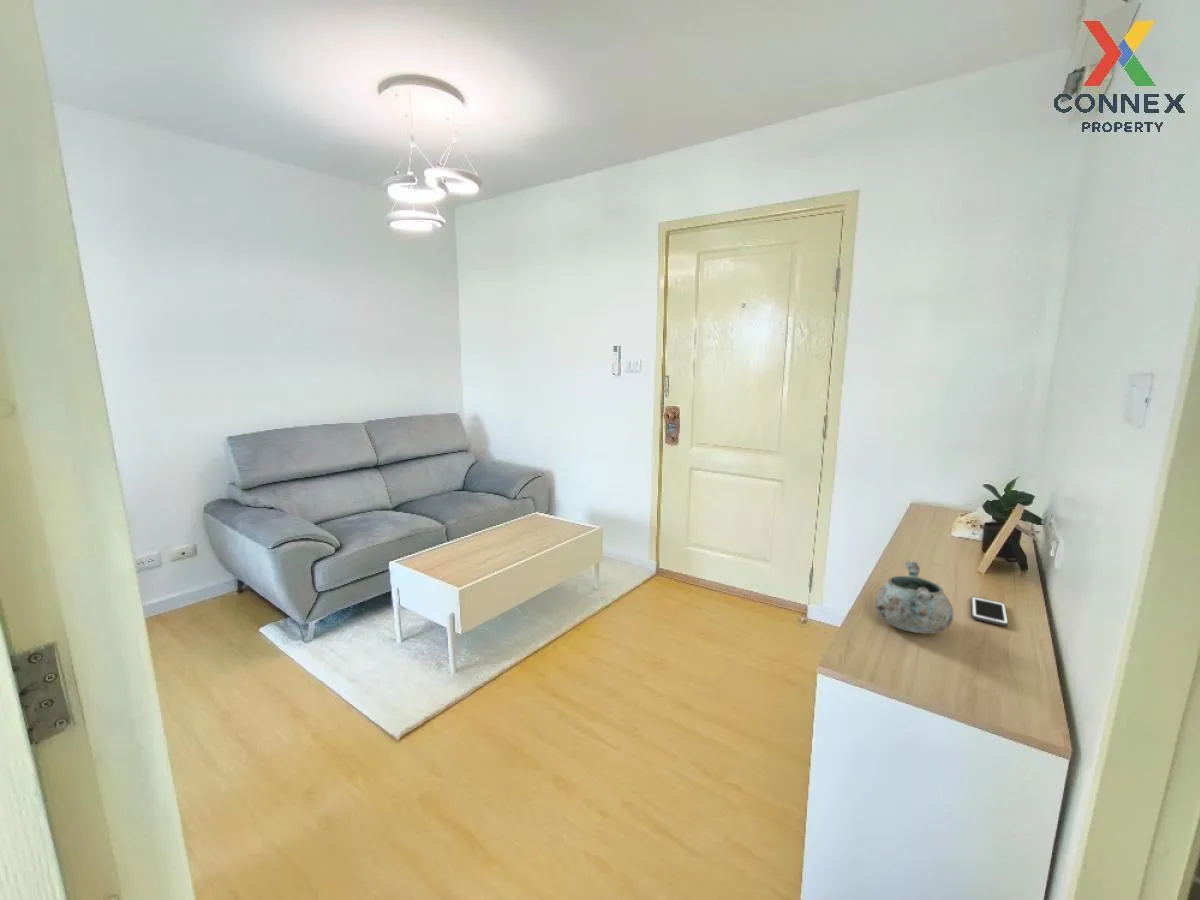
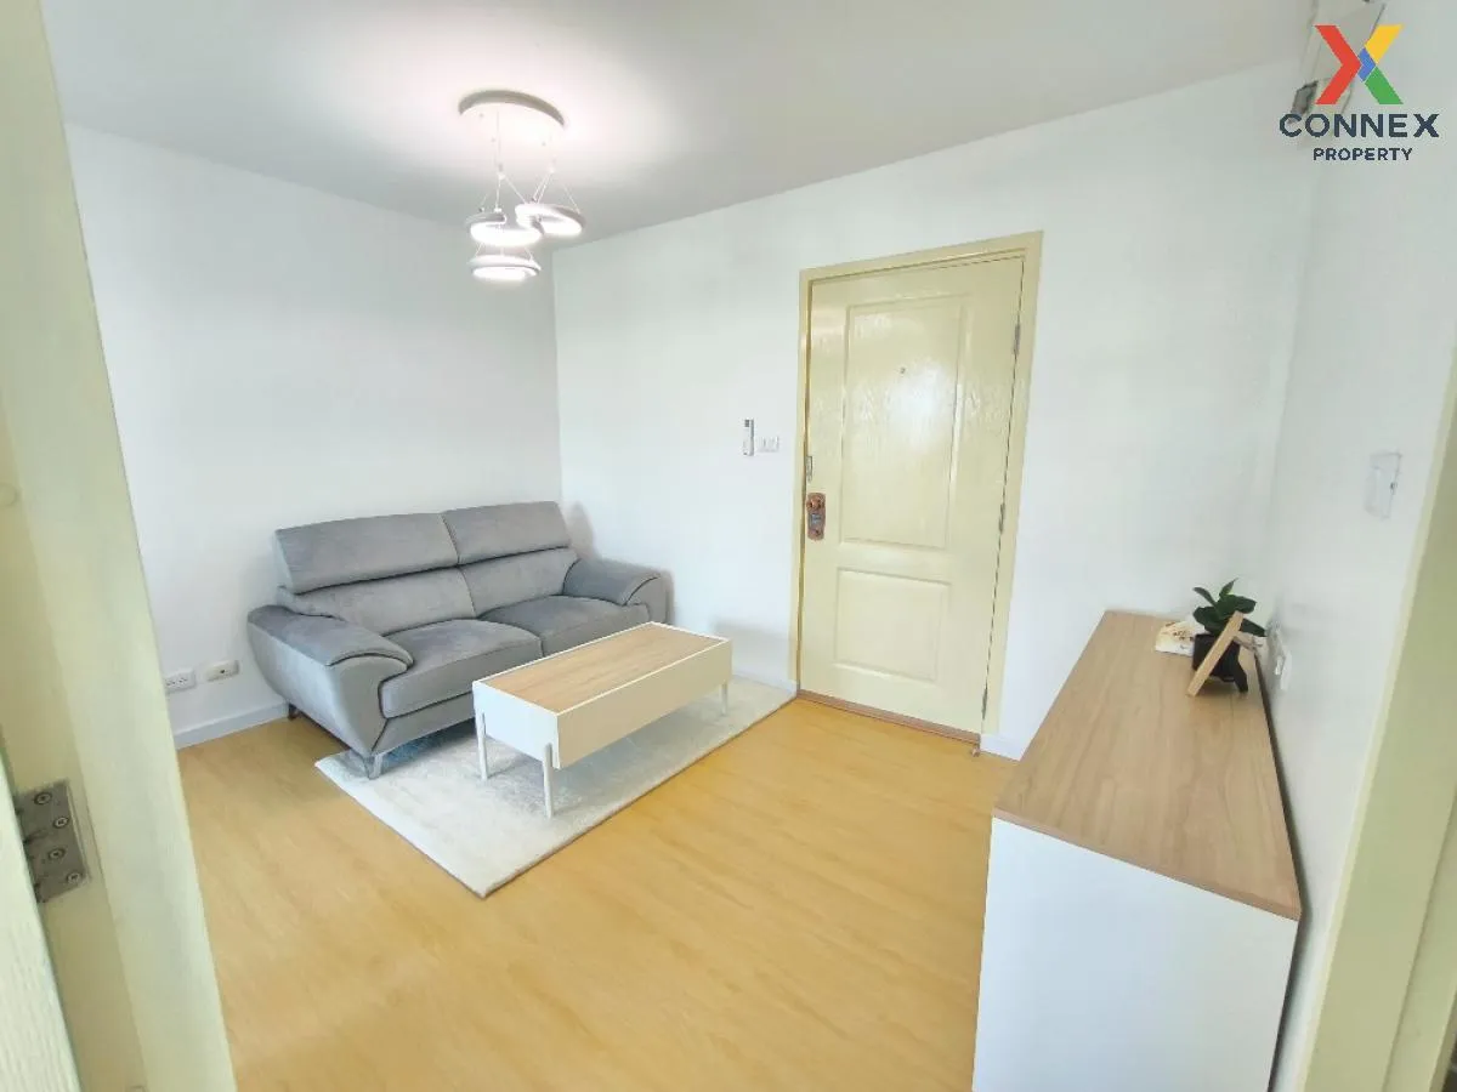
- decorative bowl (913, 599)
- cell phone (988, 610)
